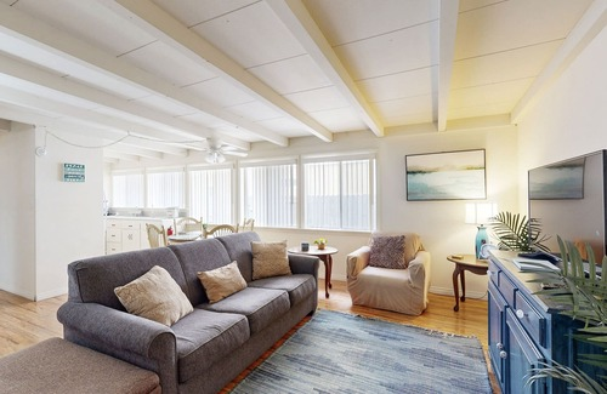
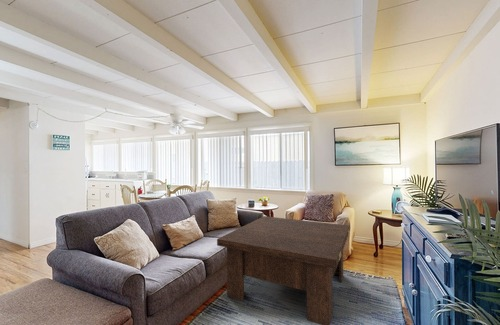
+ coffee table (290, 258)
